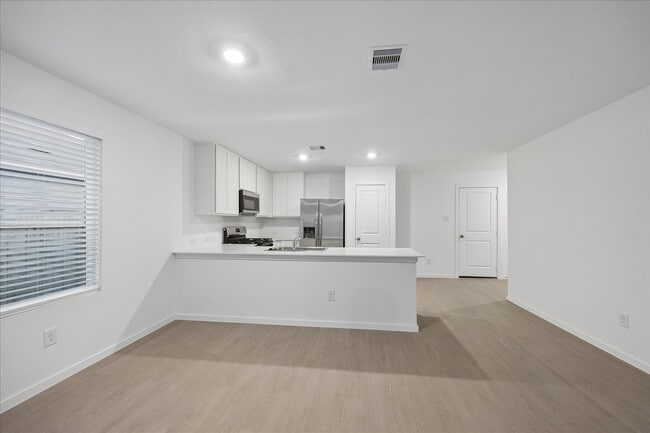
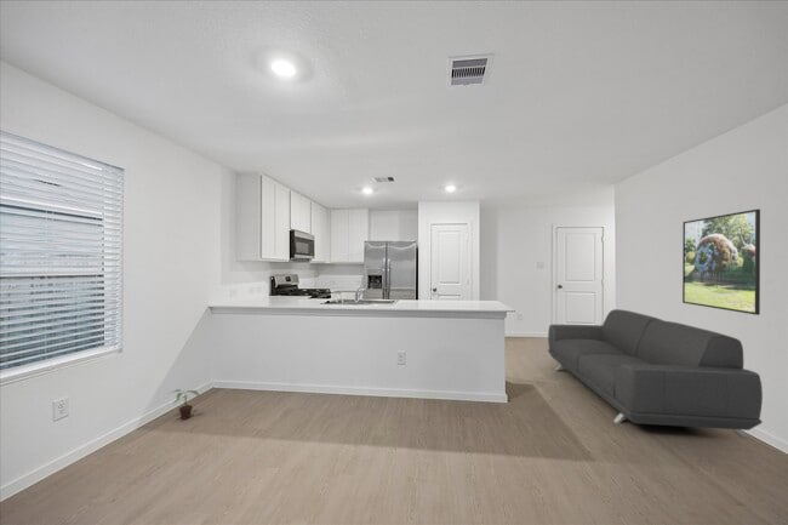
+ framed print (715, 262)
+ sofa (623, 355)
+ potted plant (184, 404)
